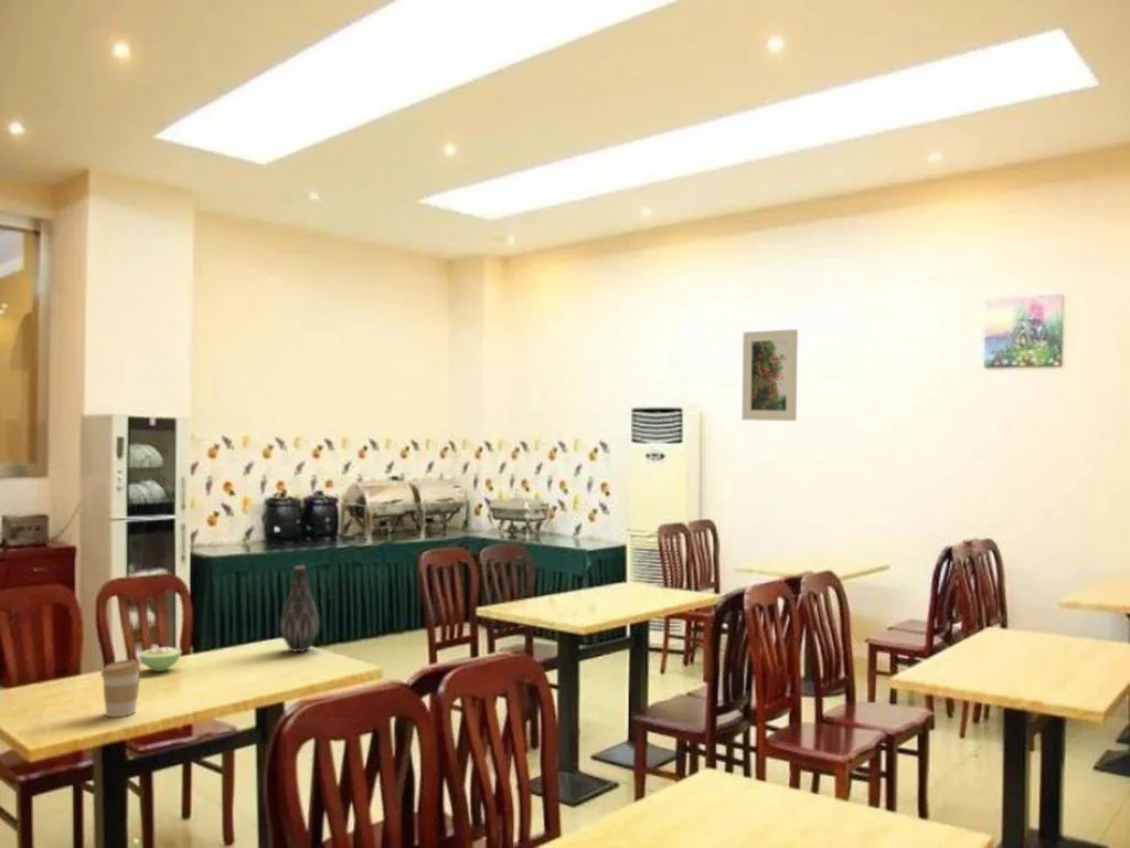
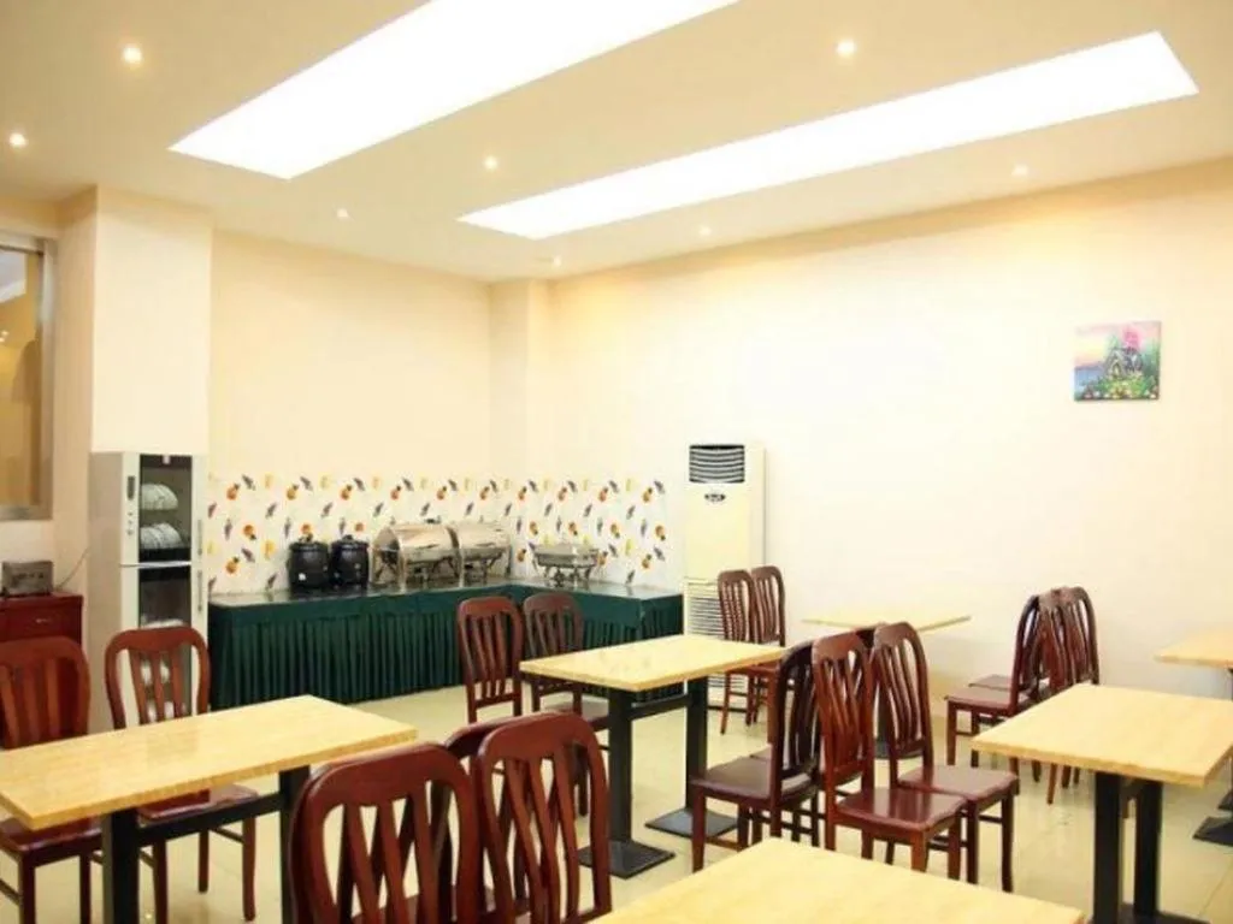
- coffee cup (120, 687)
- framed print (769, 375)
- sugar bowl (160, 657)
- vase (299, 608)
